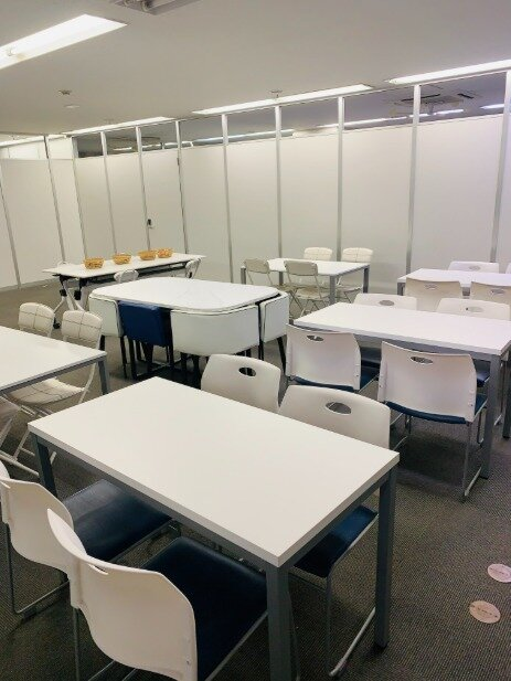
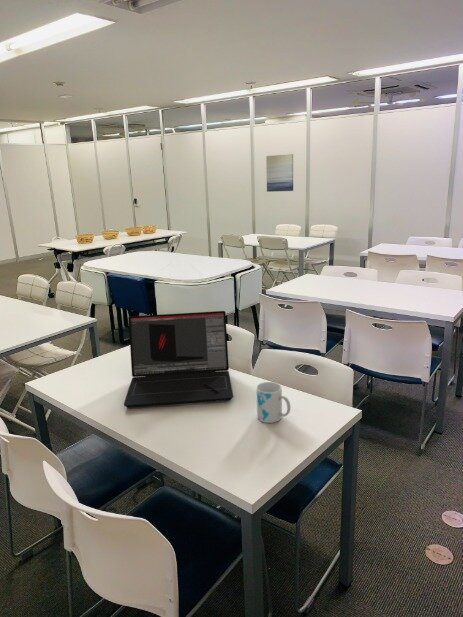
+ laptop (178, 356)
+ mug (274, 403)
+ wall art (279, 173)
